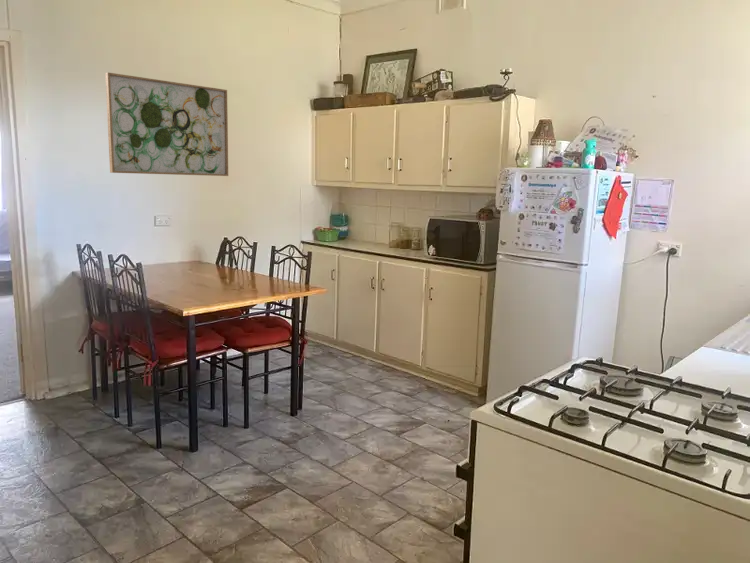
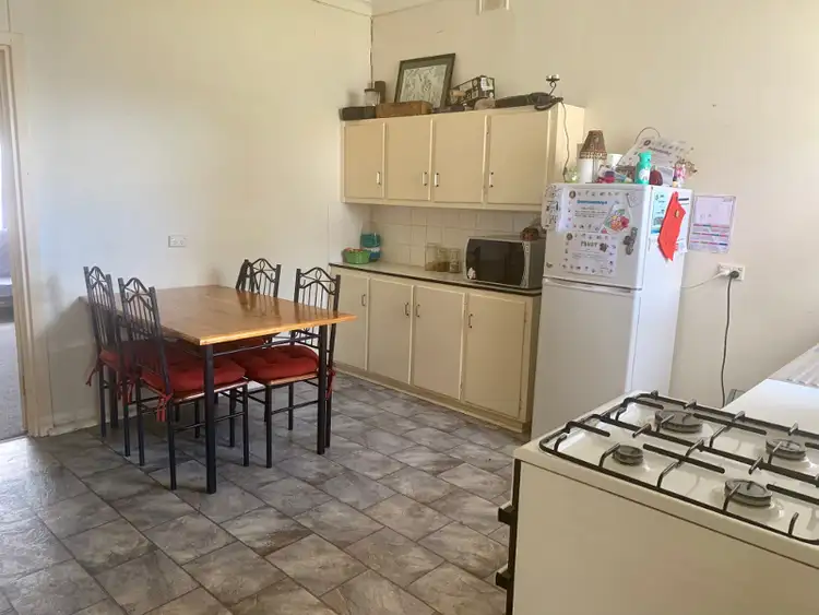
- wall art (172, 128)
